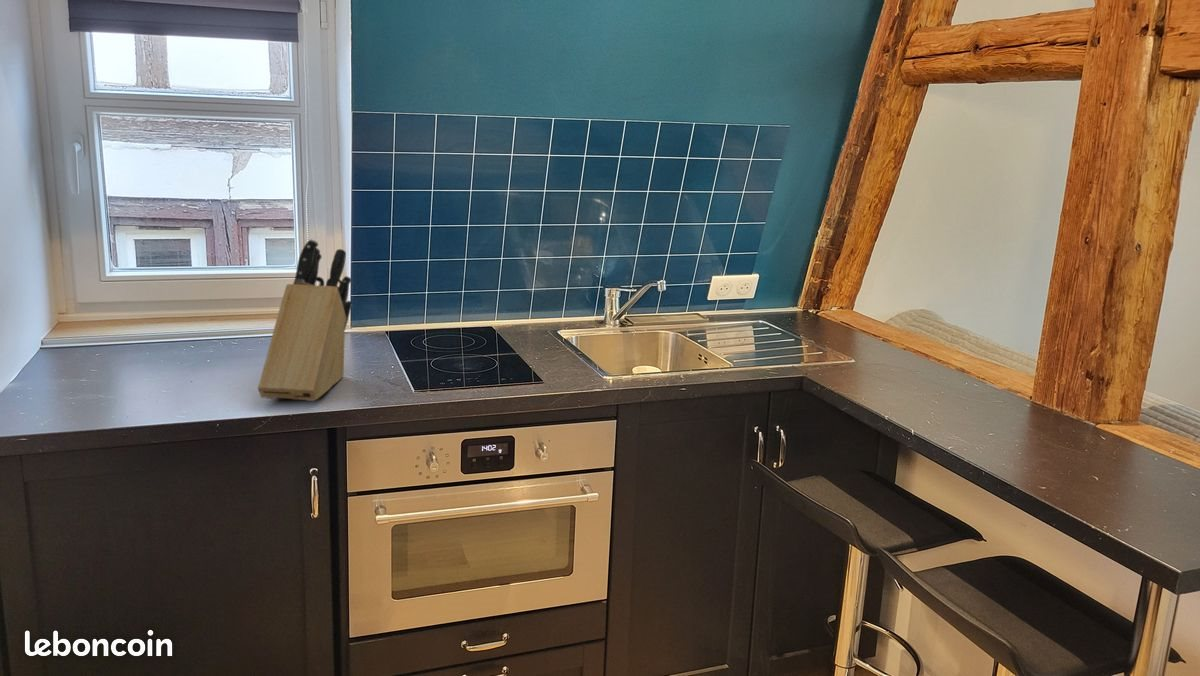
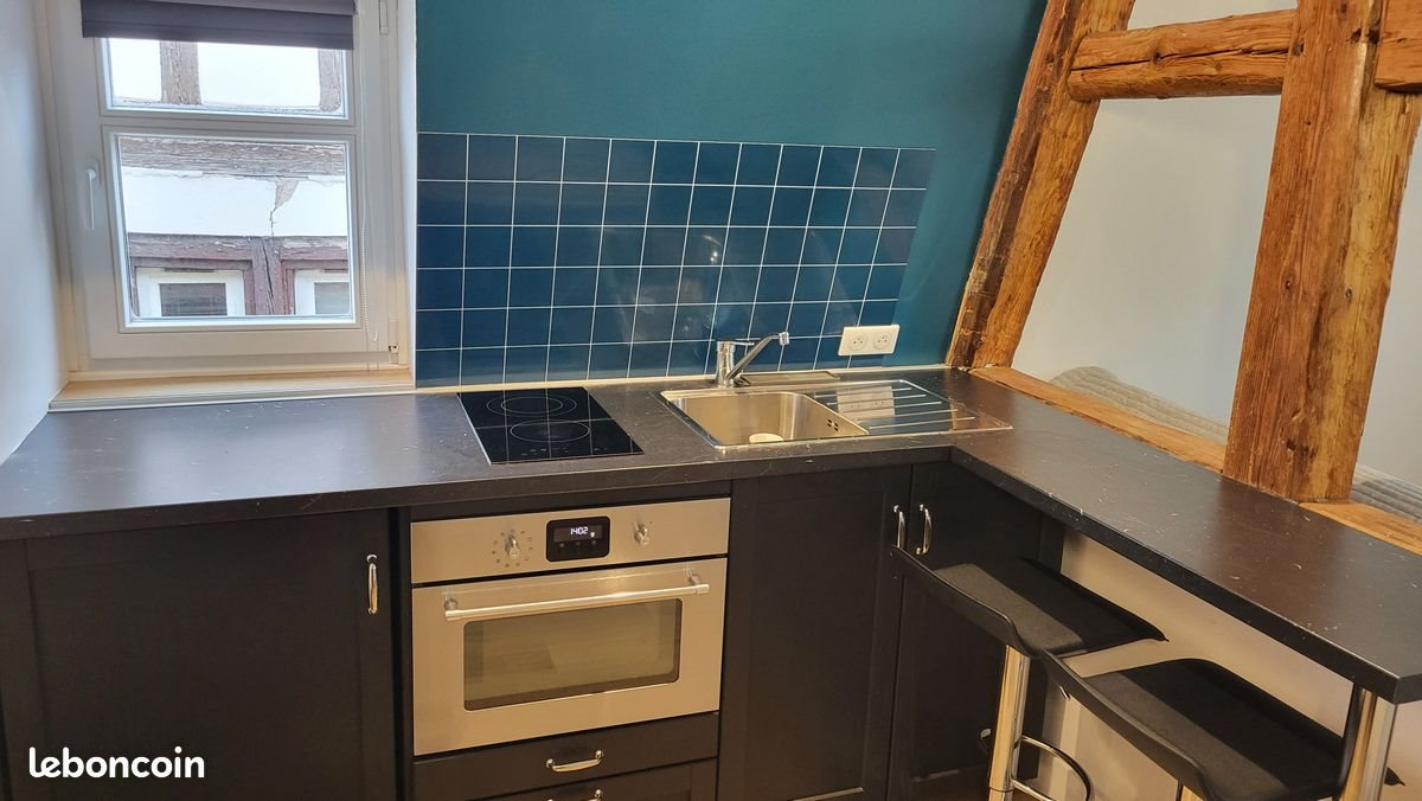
- knife block (310, 315)
